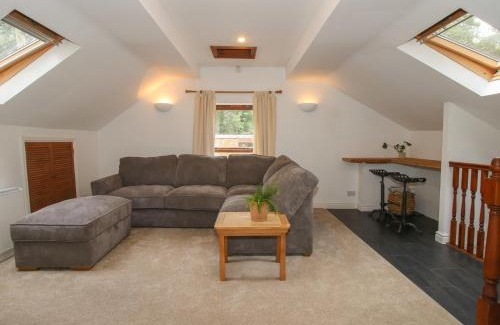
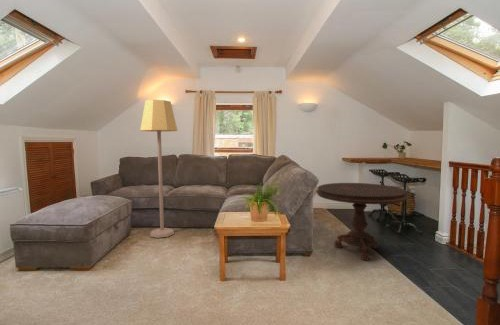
+ lamp (160, 168)
+ side table (359, 219)
